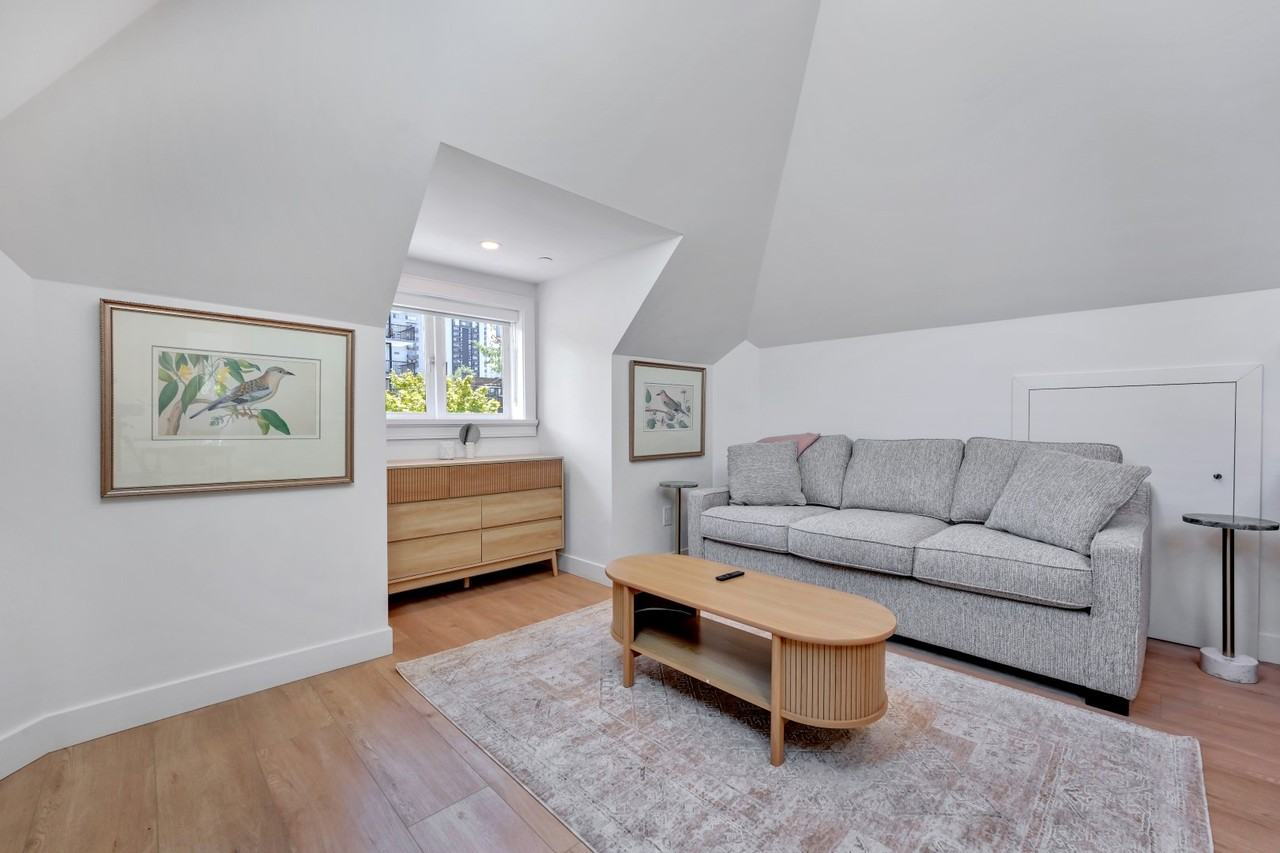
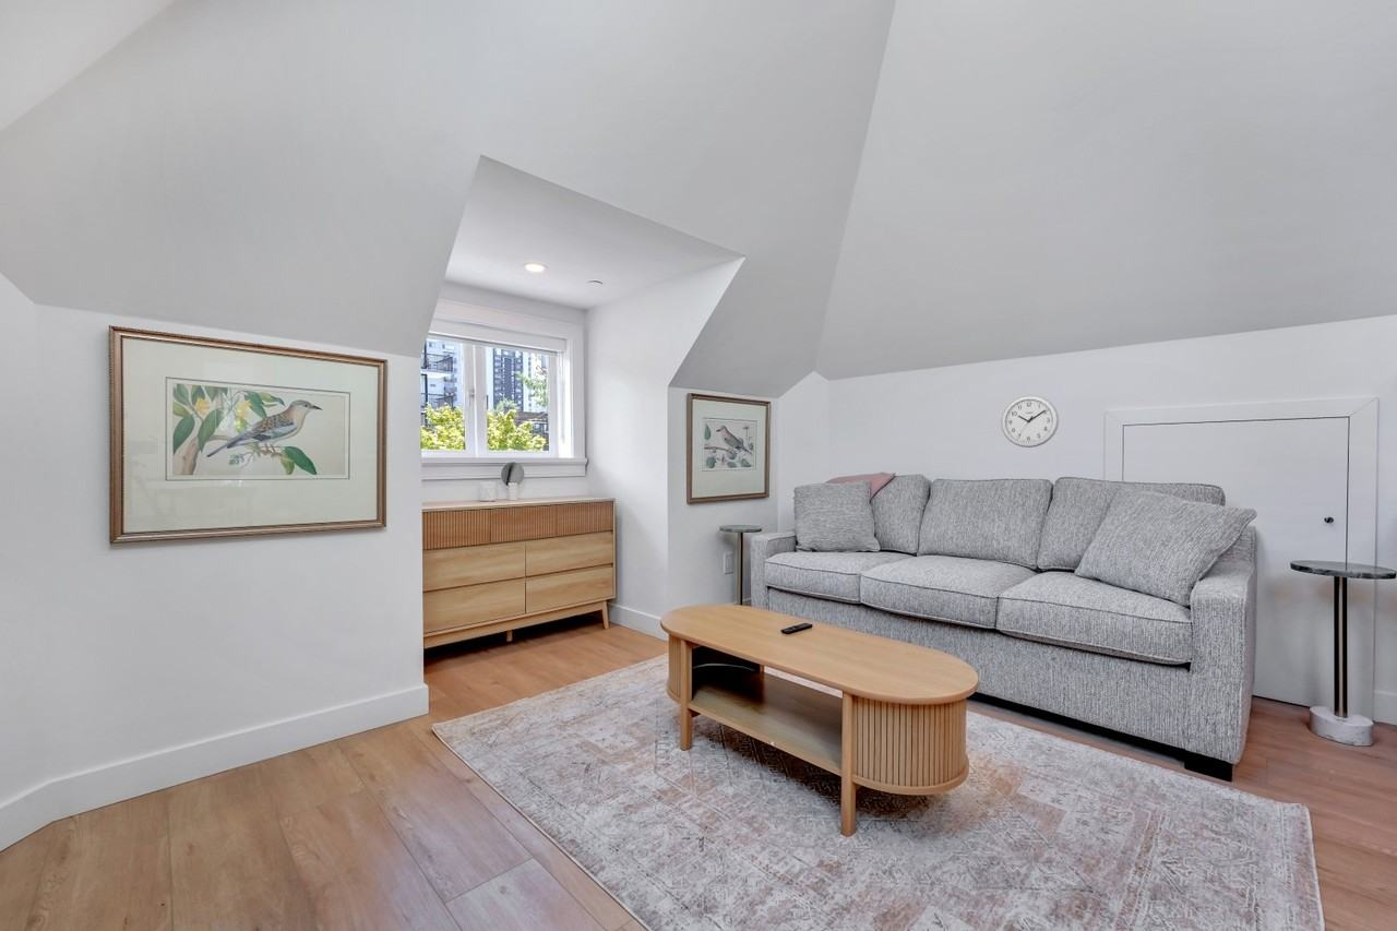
+ wall clock (1028, 421)
